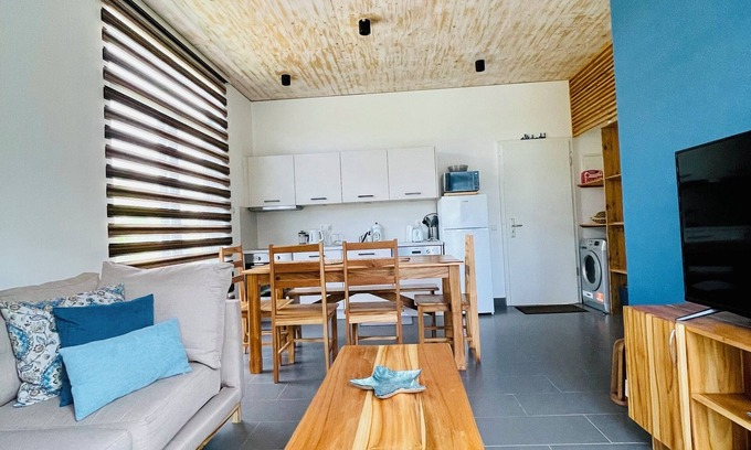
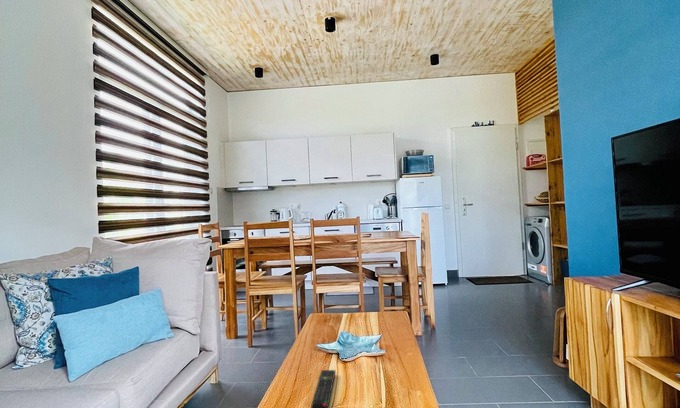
+ remote control (324, 388)
